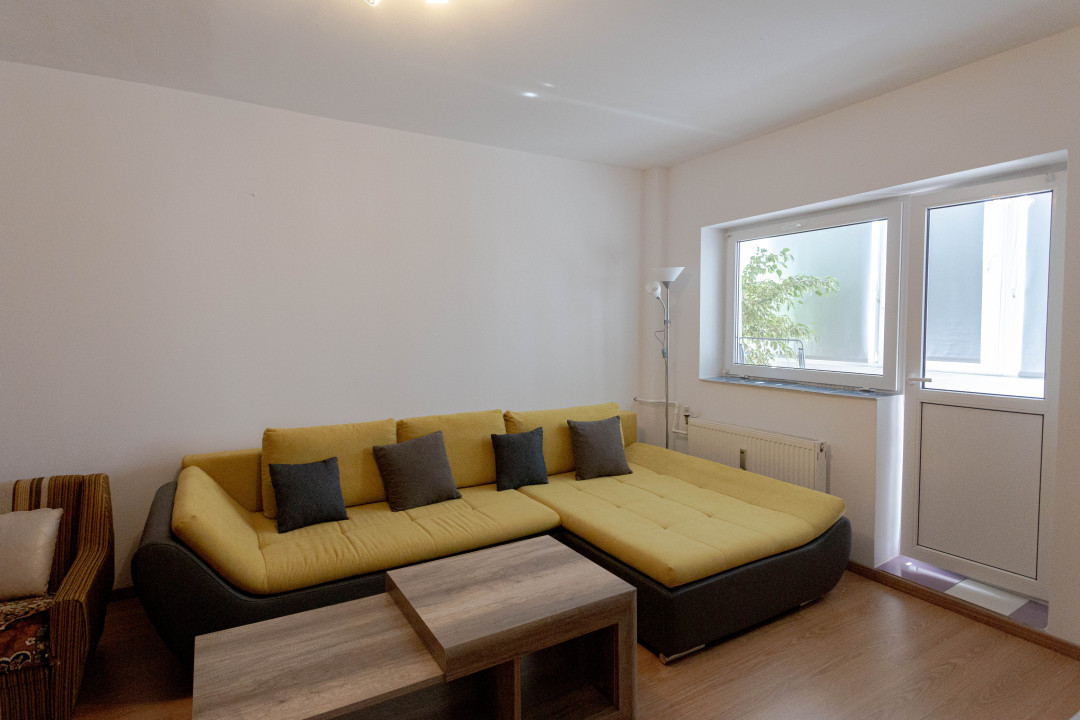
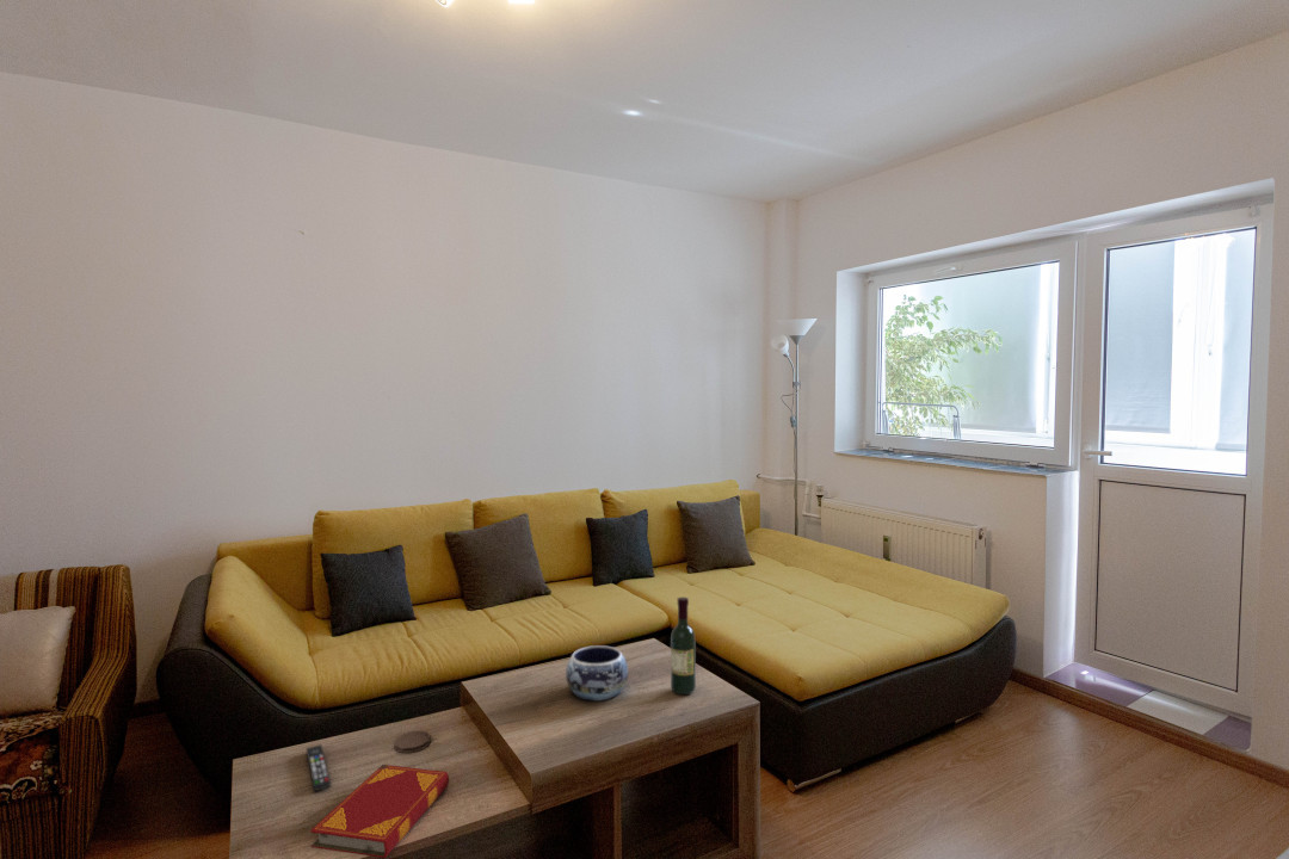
+ decorative bowl (597, 672)
+ coaster (412, 741)
+ wine bottle (683, 644)
+ hardback book (384, 807)
+ remote control (317, 766)
